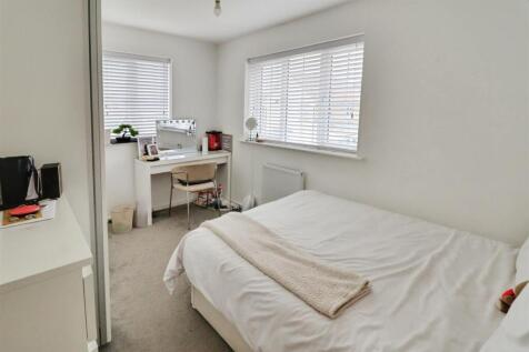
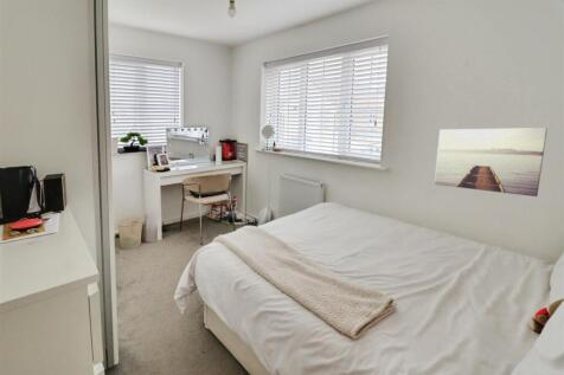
+ wall art (483, 160)
